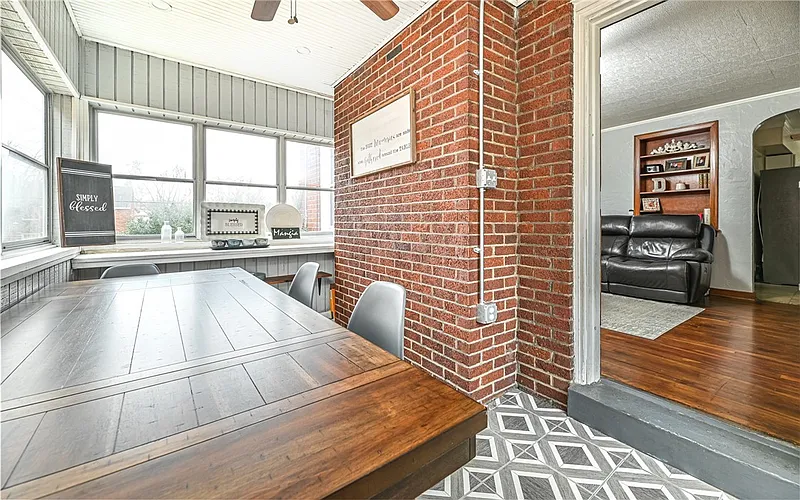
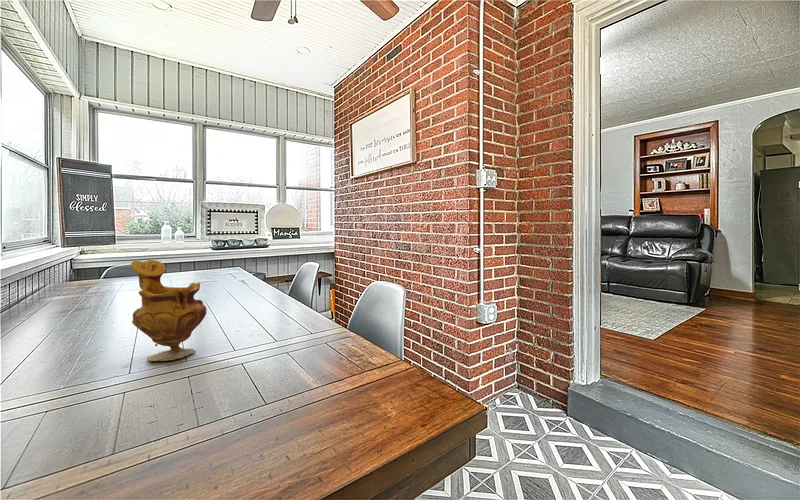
+ vase (169, 308)
